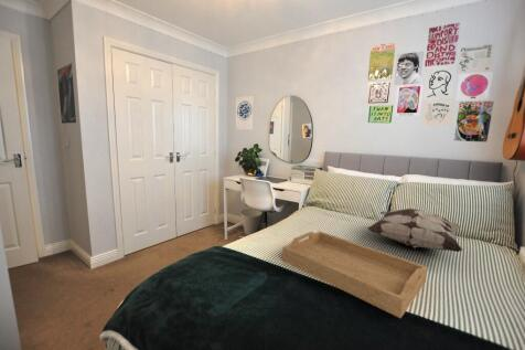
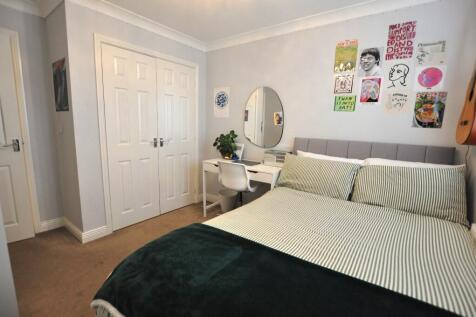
- serving tray (350, 261)
- decorative pillow (414, 226)
